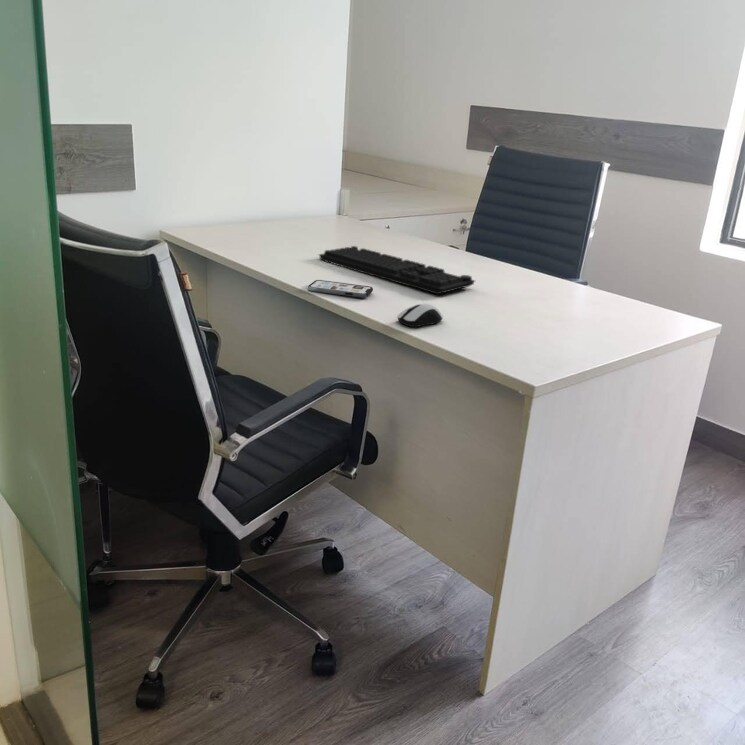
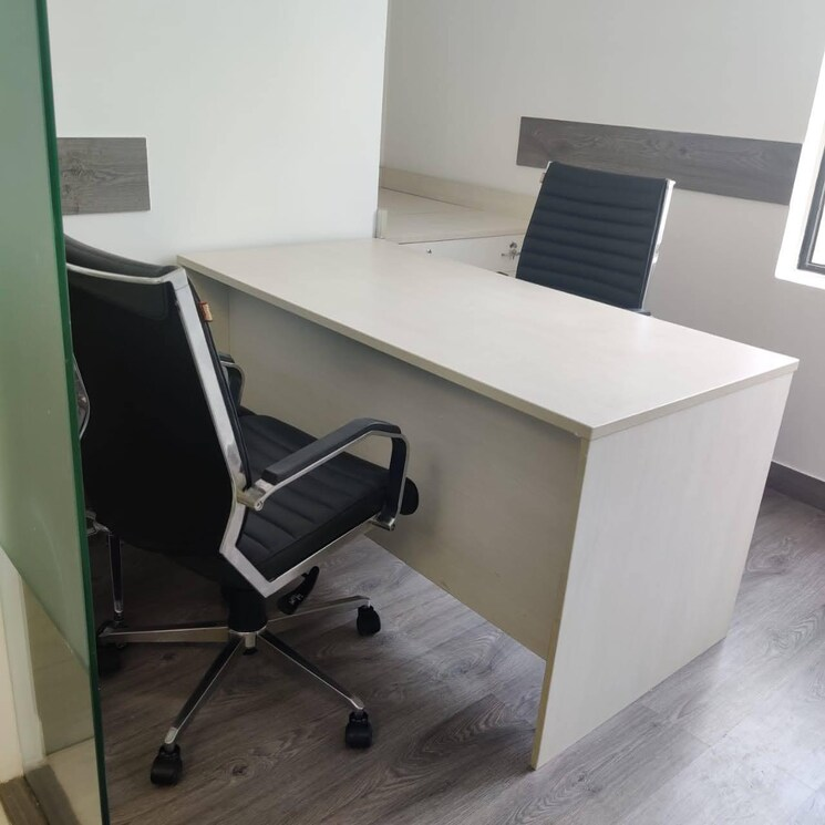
- computer mouse (421, 313)
- keyboard (393, 268)
- phone case (340, 288)
